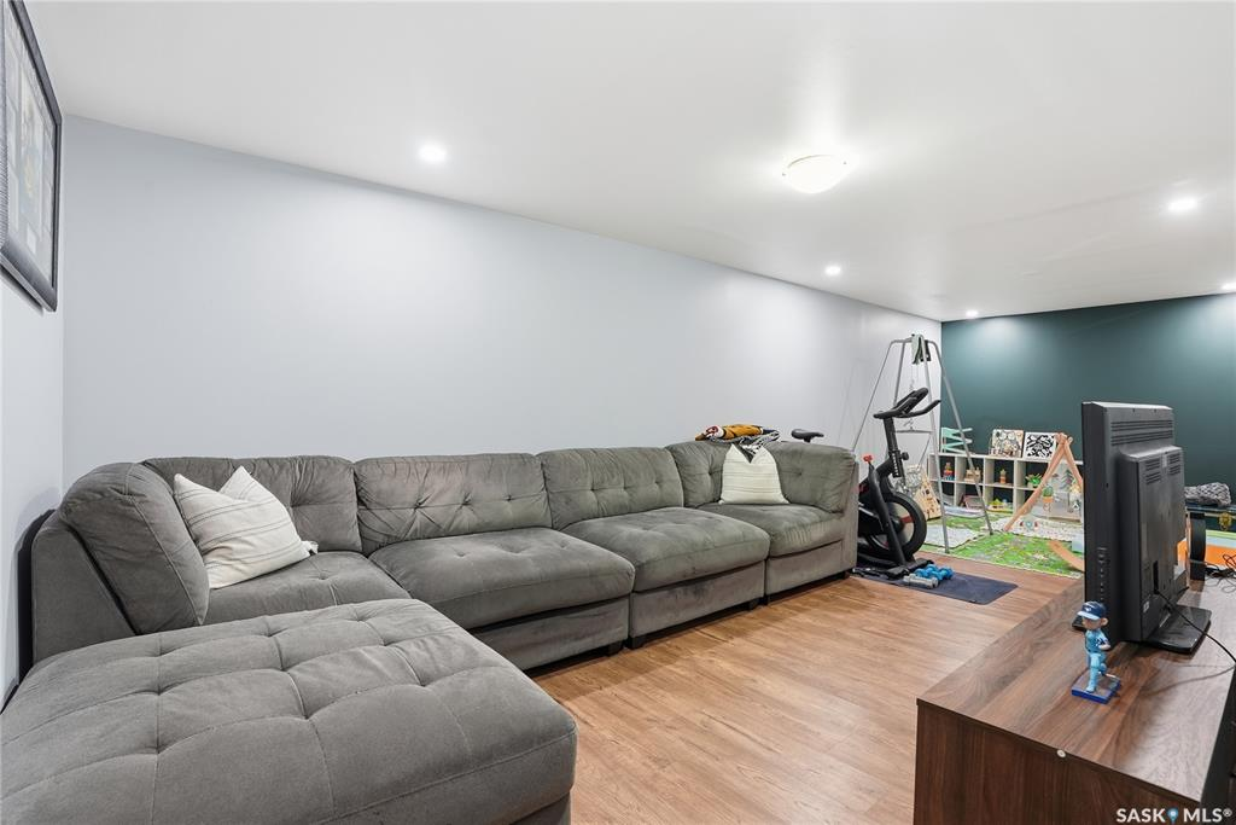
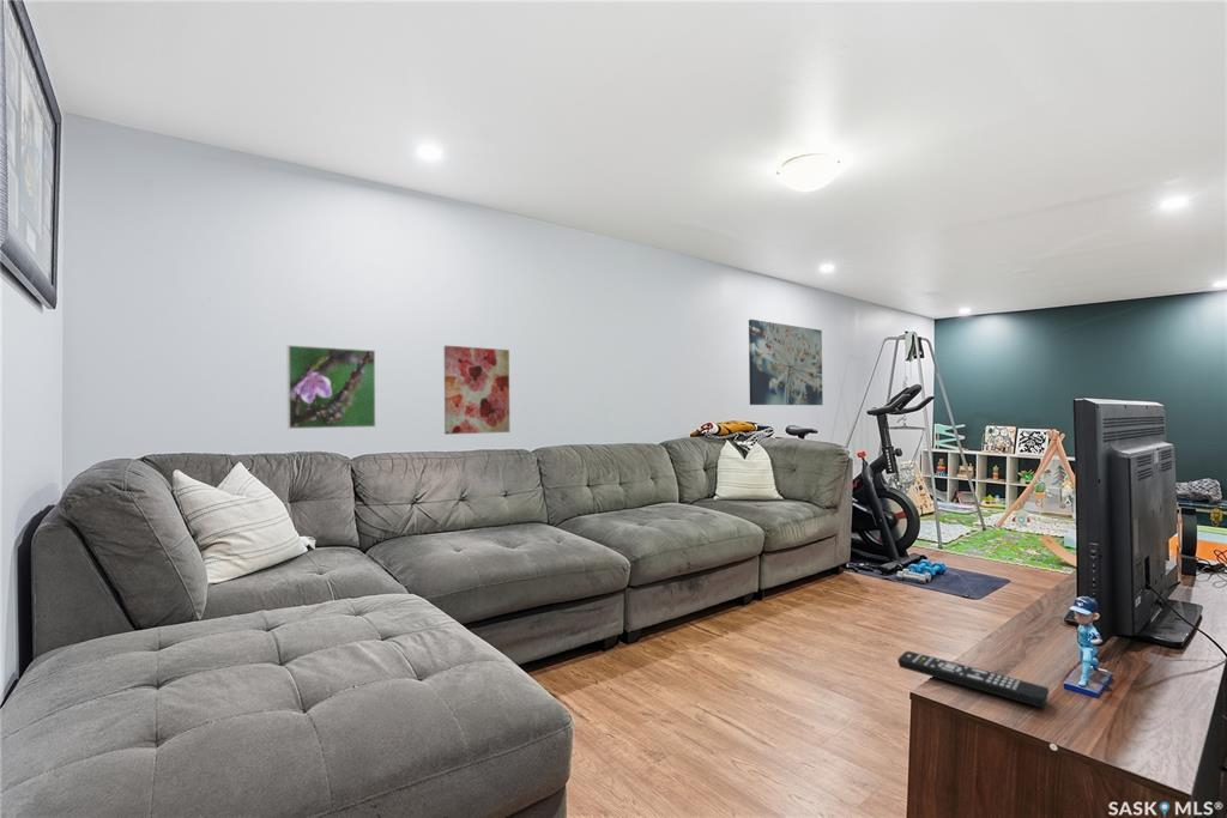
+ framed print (333, 387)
+ wall art (477, 390)
+ wall art (787, 364)
+ remote control (968, 677)
